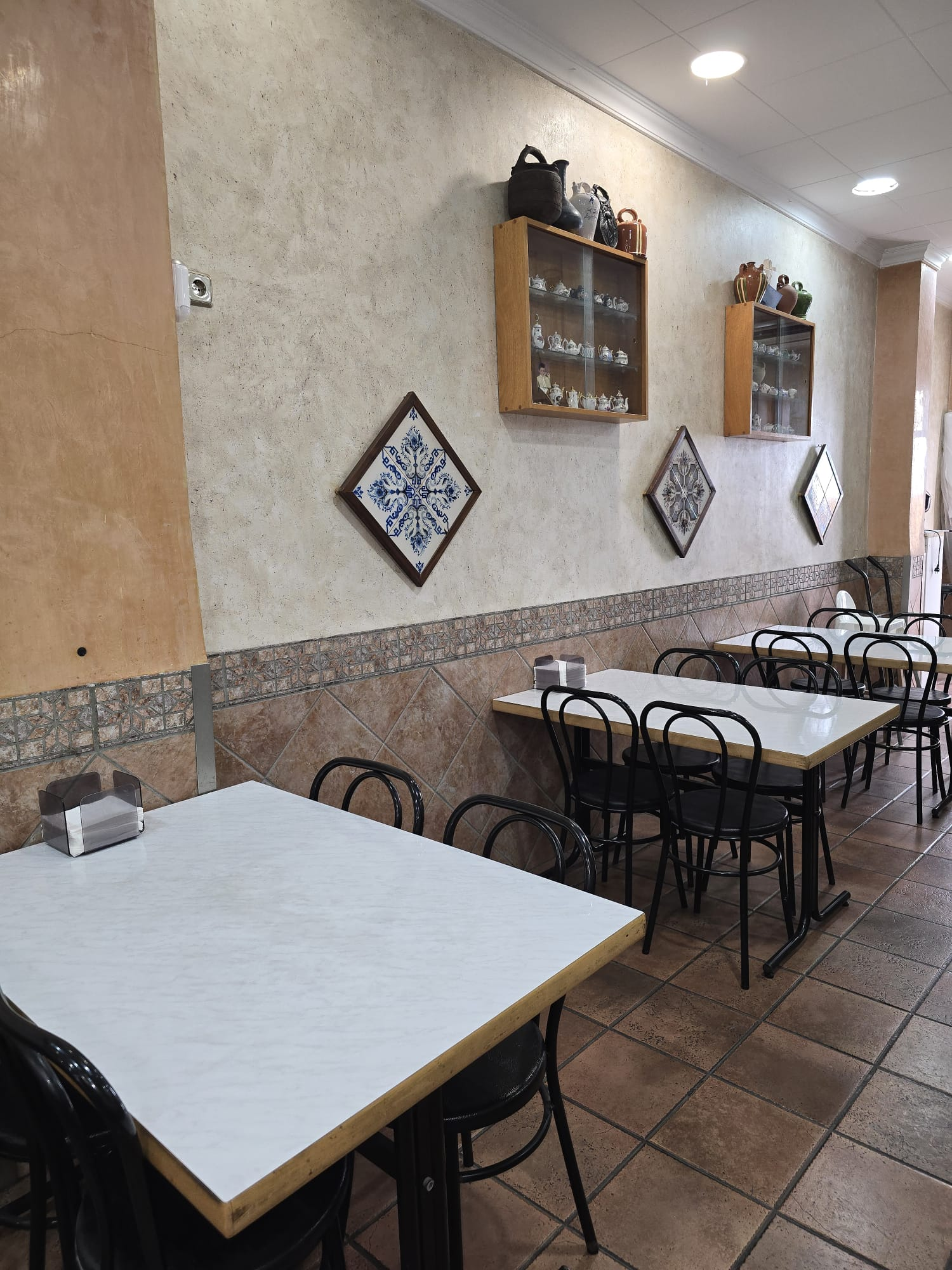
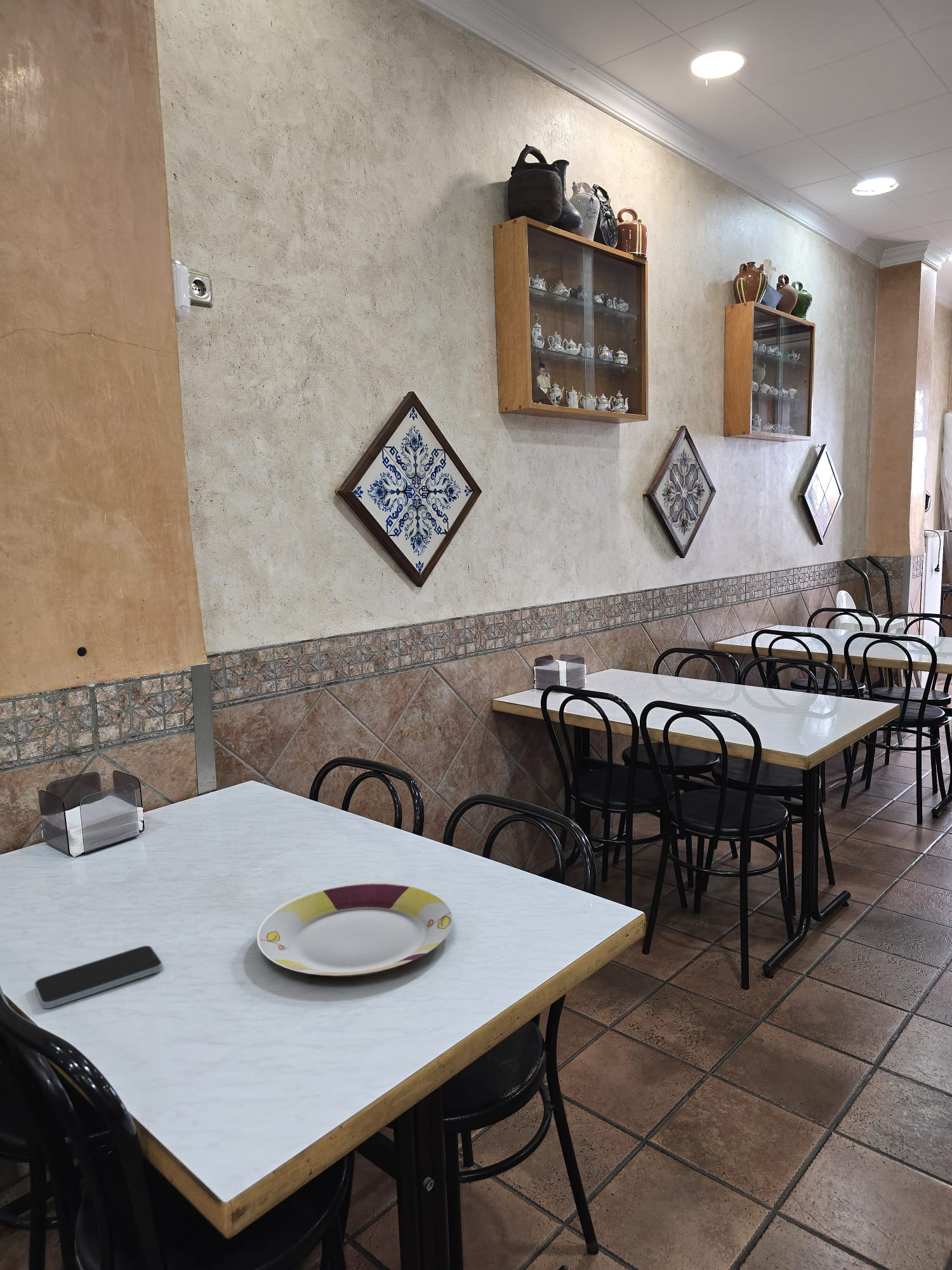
+ plate (356, 930)
+ smartphone (99, 975)
